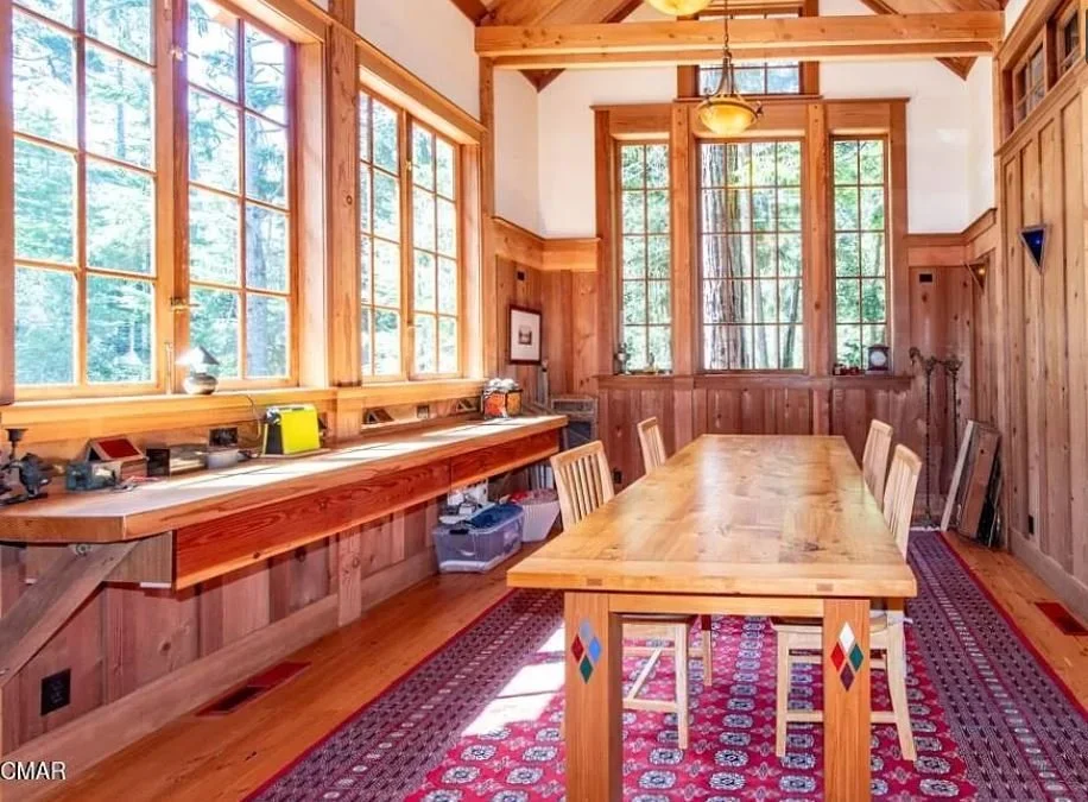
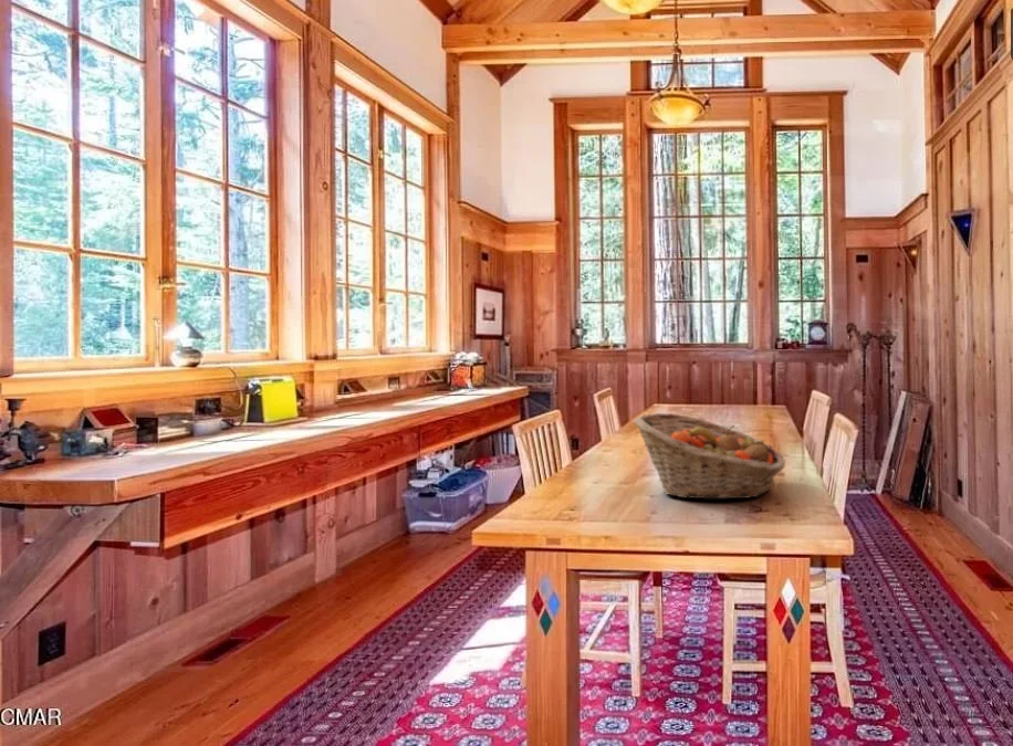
+ fruit basket (709, 452)
